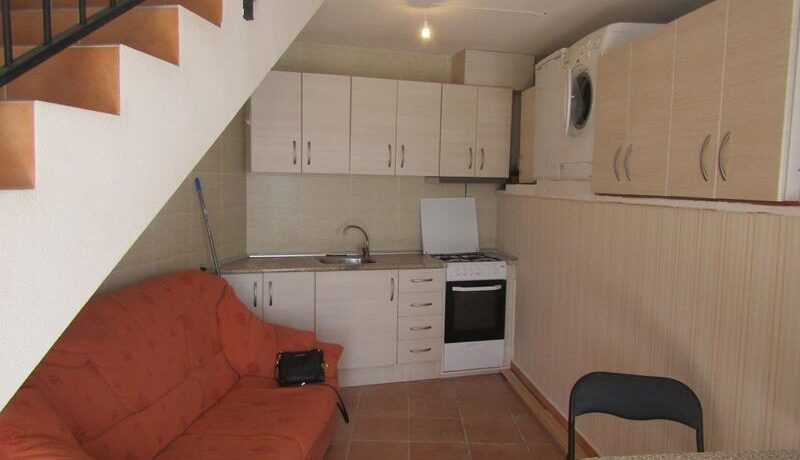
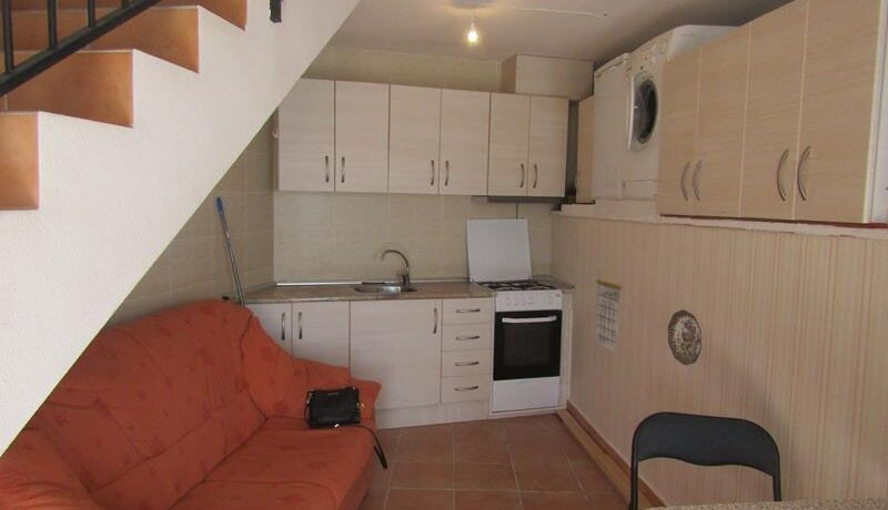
+ calendar (607, 307)
+ decorative plate (686, 337)
